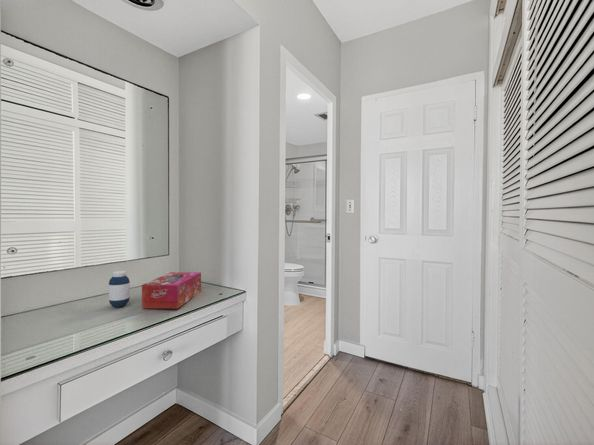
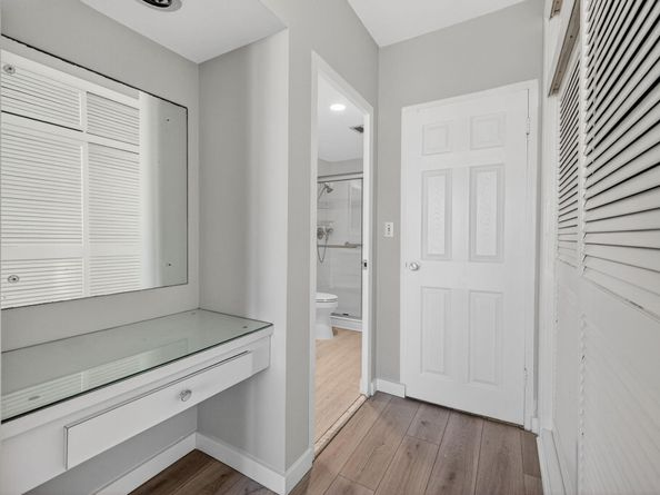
- tissue box (174, 288)
- medicine bottle (119, 288)
